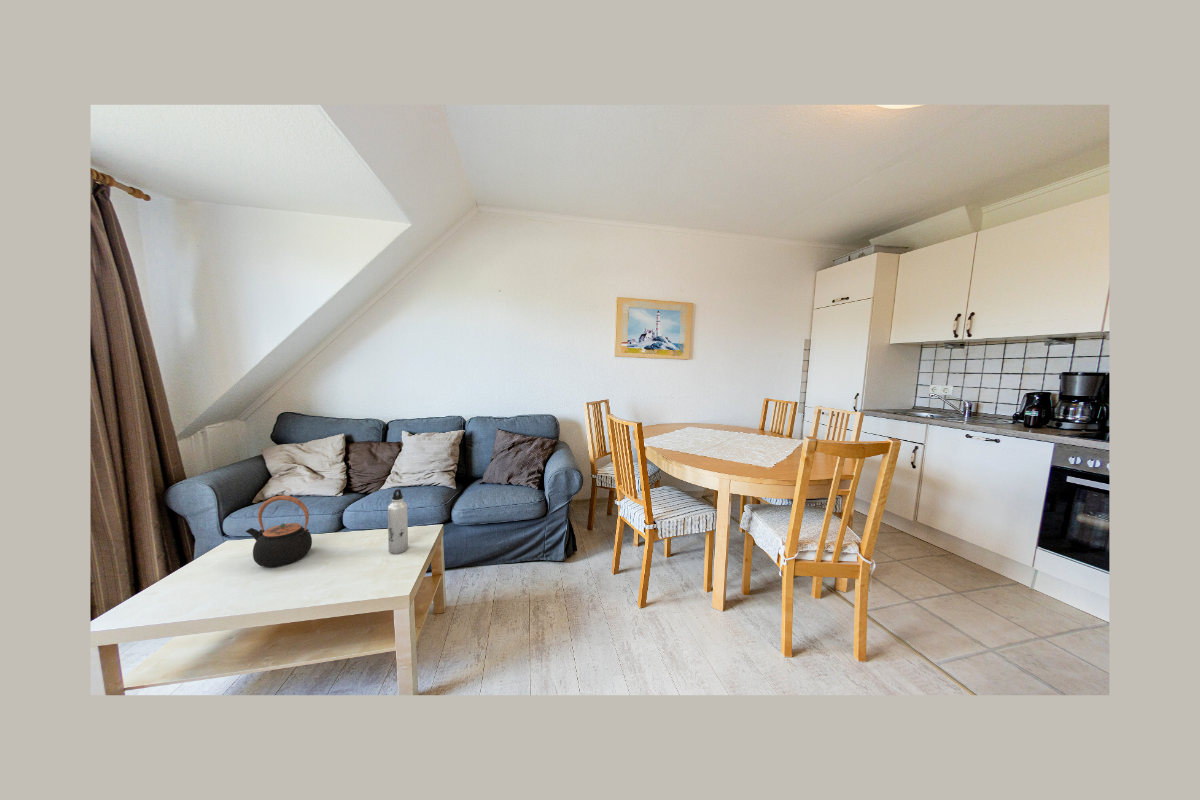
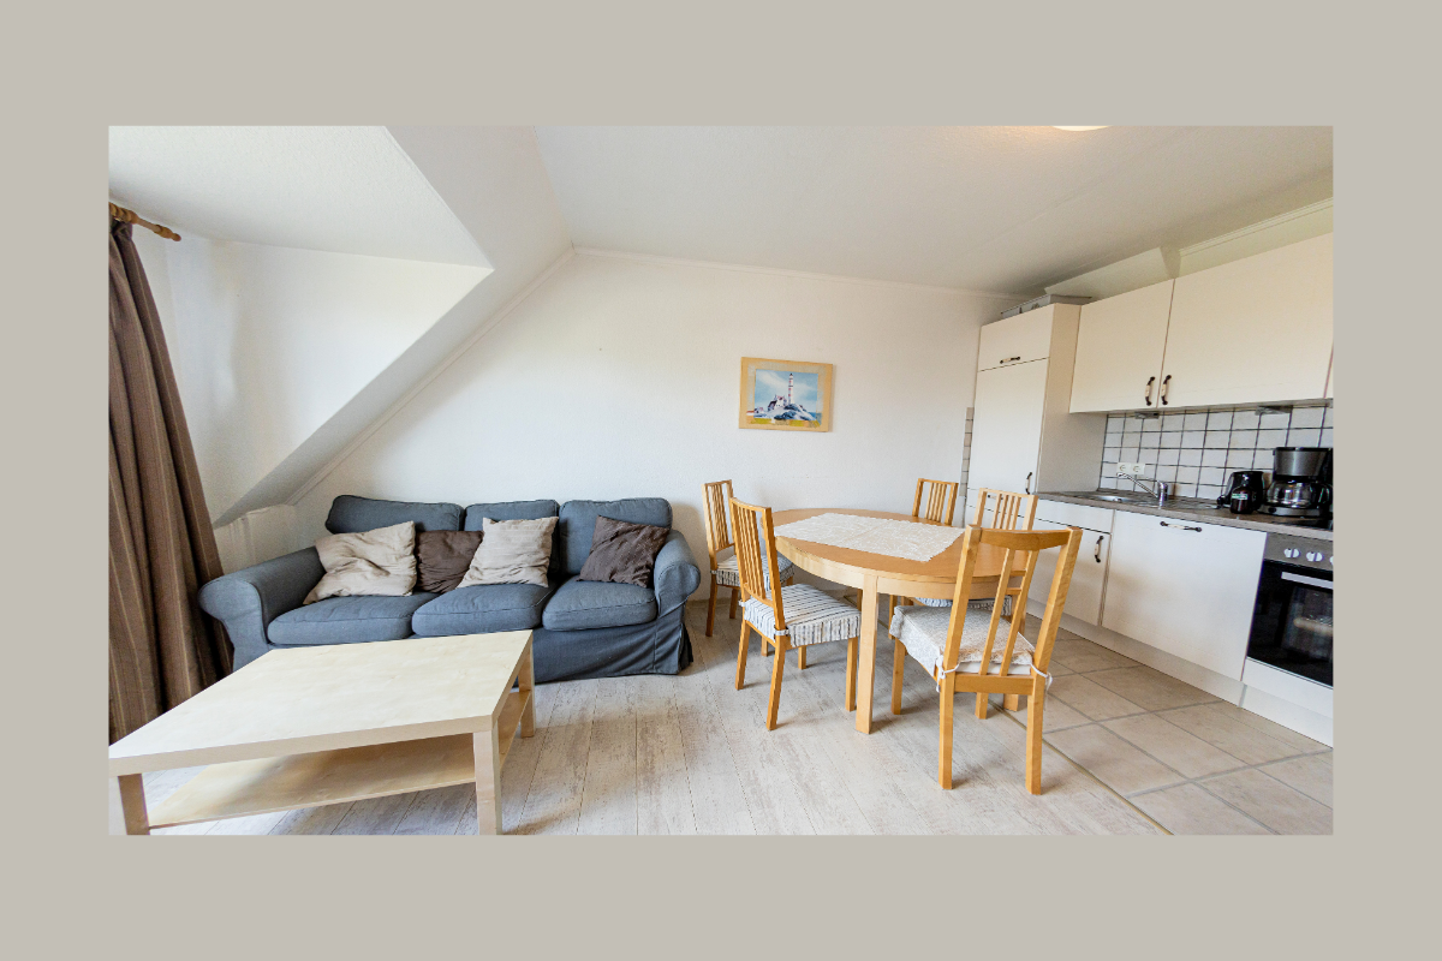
- teapot (277, 527)
- water bottle (397, 519)
